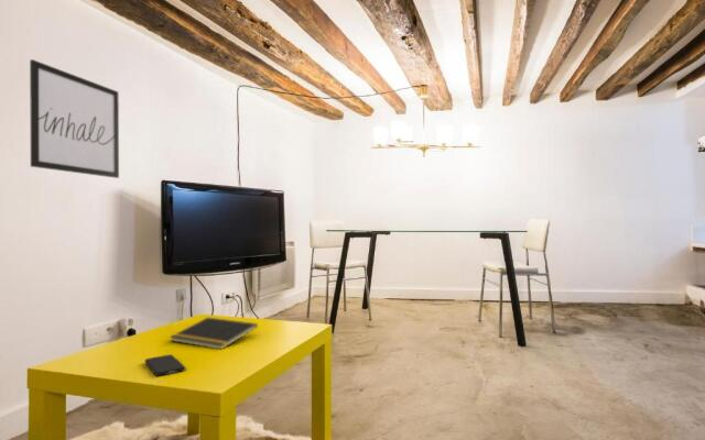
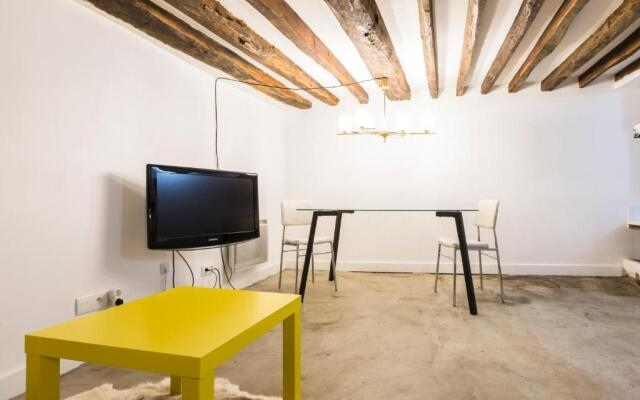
- wall art (78, 124)
- smartphone (164, 364)
- notepad (214, 331)
